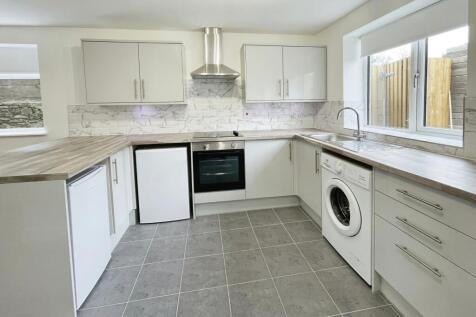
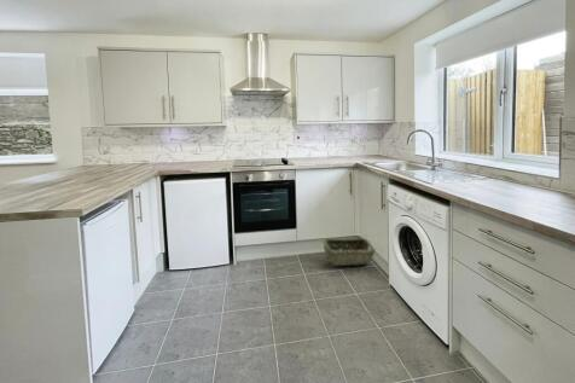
+ woven basket (348, 253)
